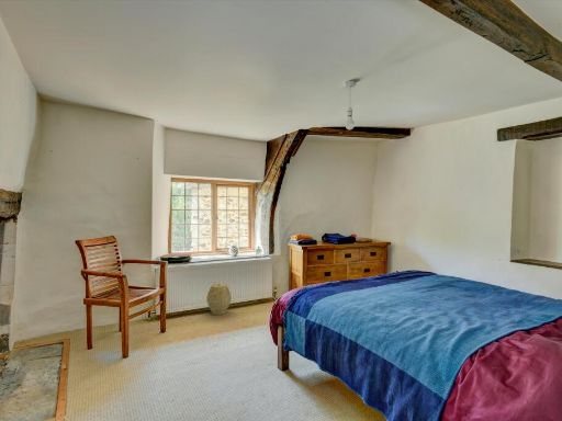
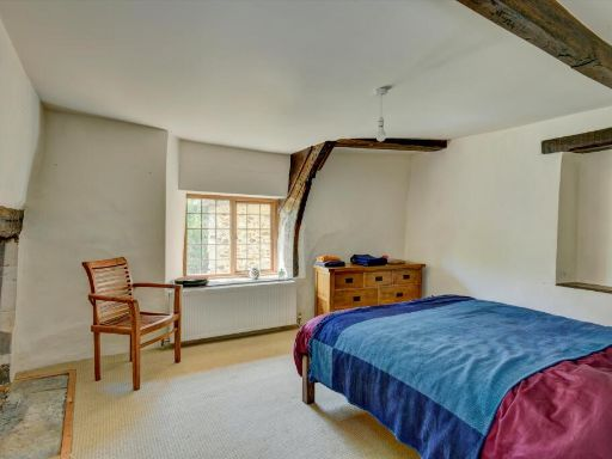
- woven basket (218, 297)
